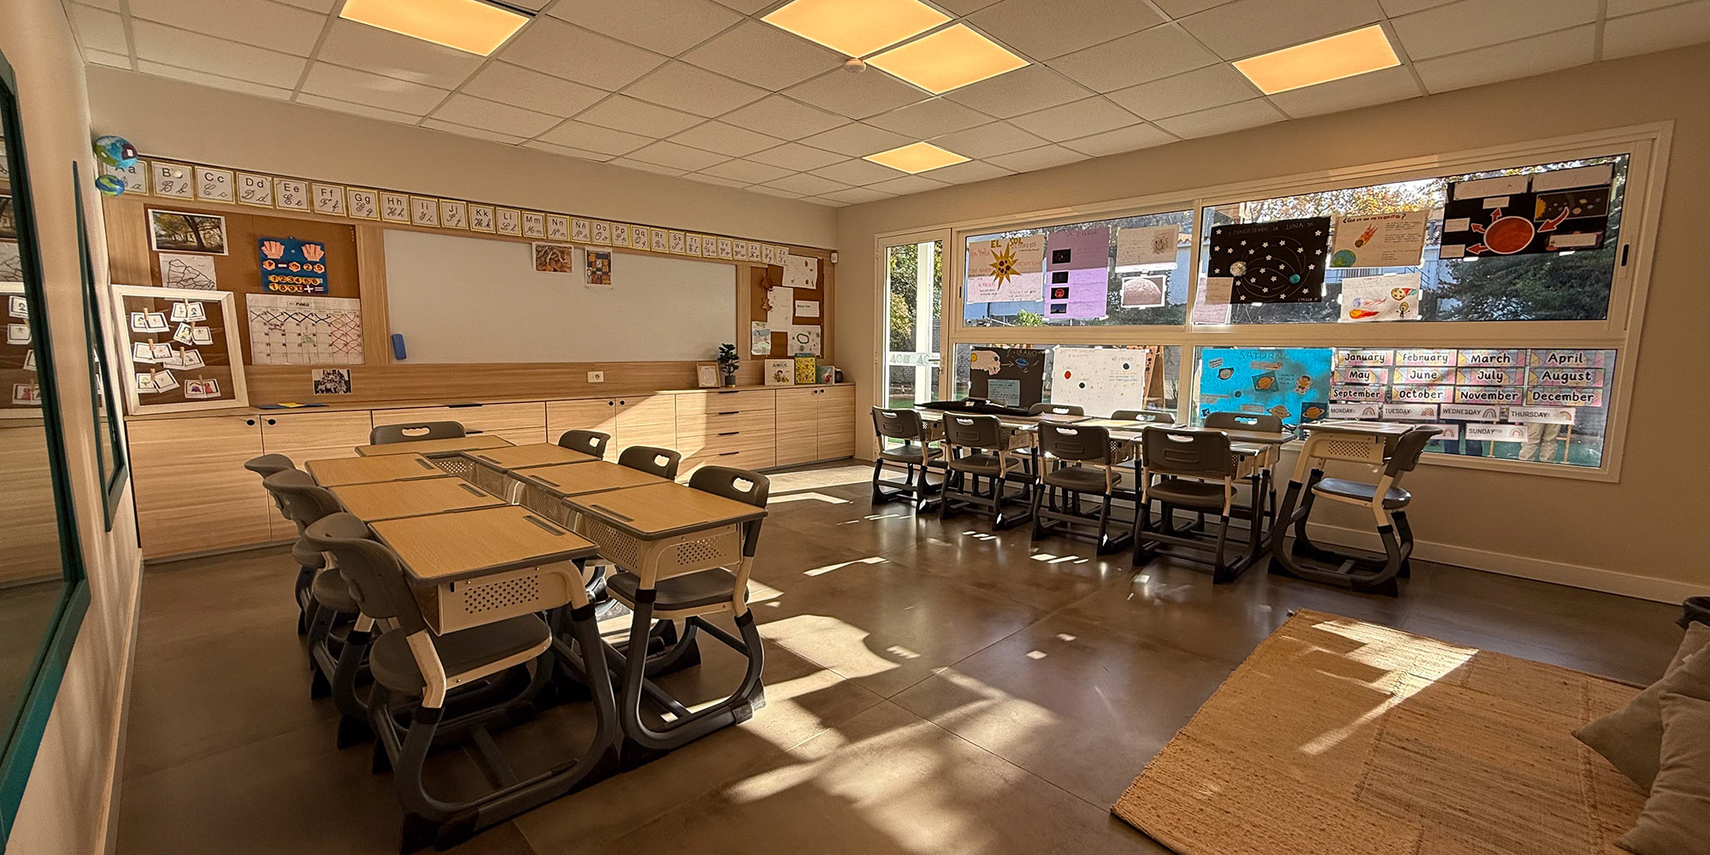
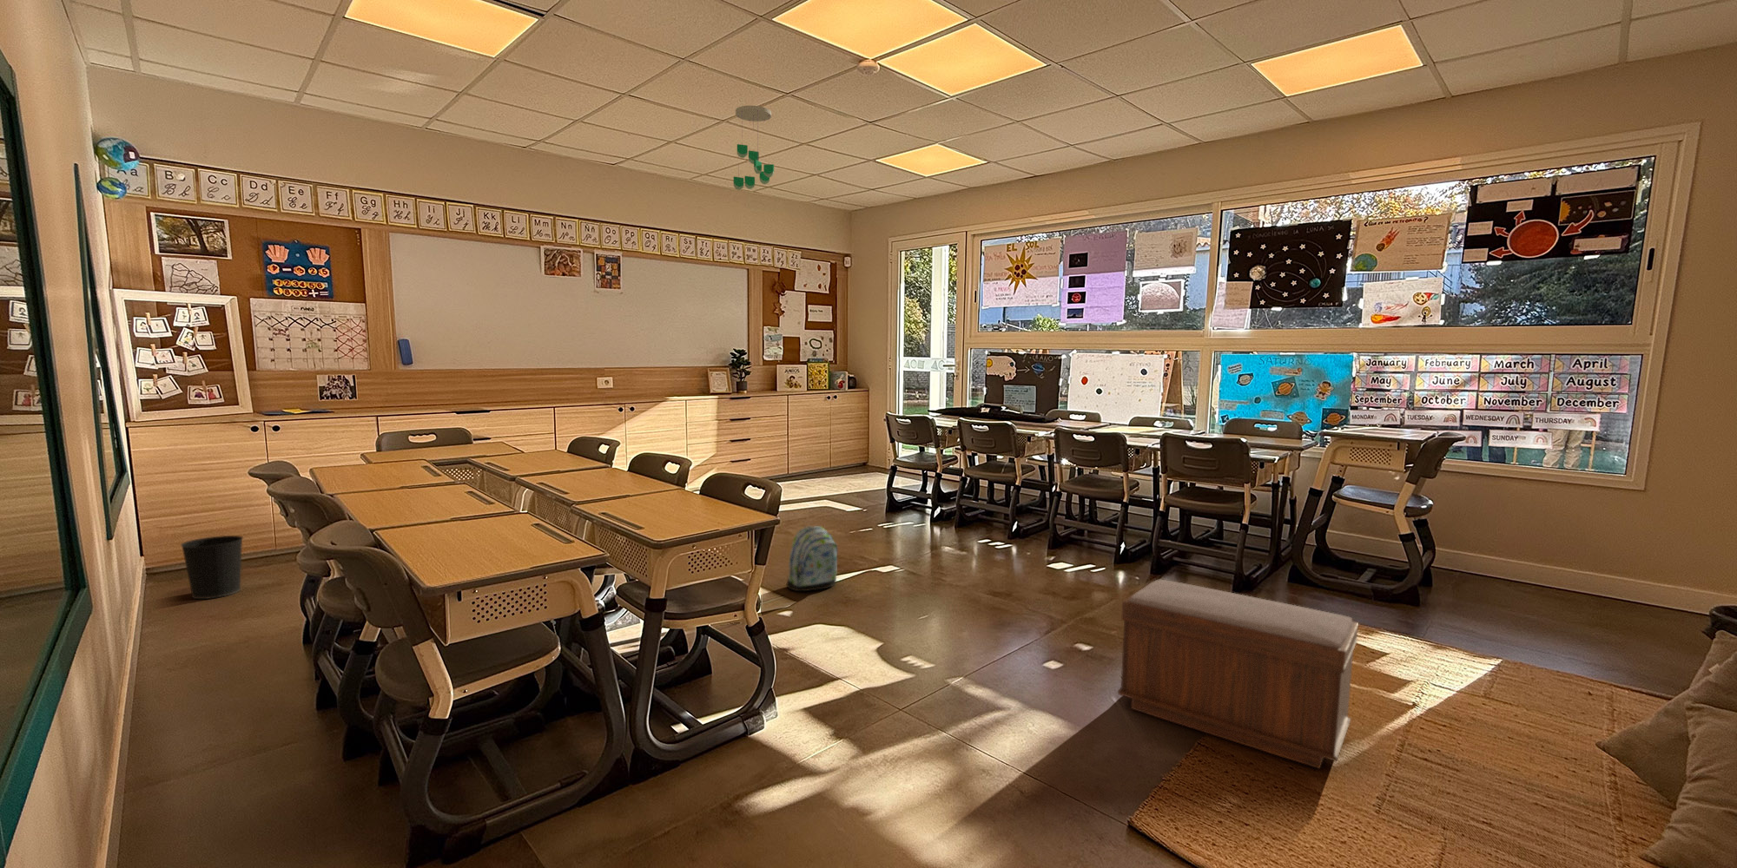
+ bench (1232, 662)
+ wastebasket (215, 567)
+ ceiling mobile (753, 151)
+ backpack (814, 557)
